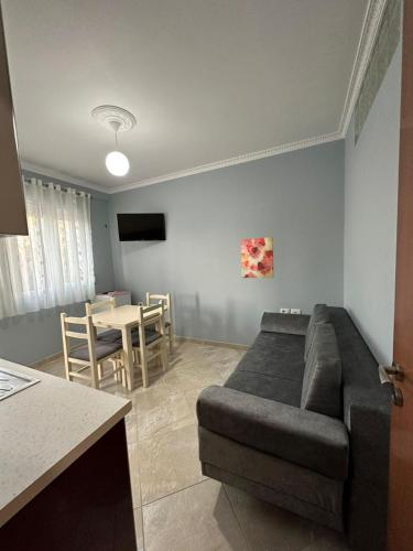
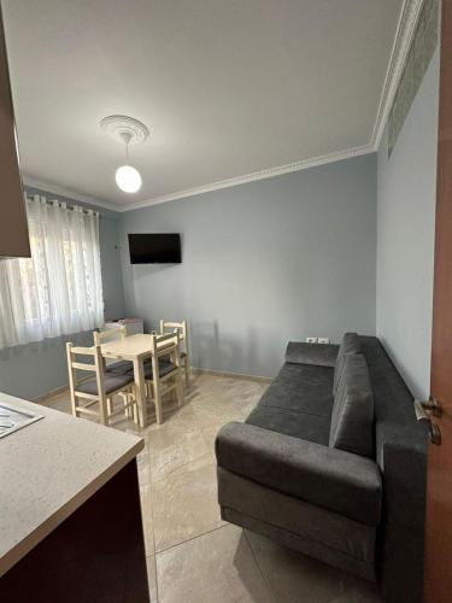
- wall art (257, 258)
